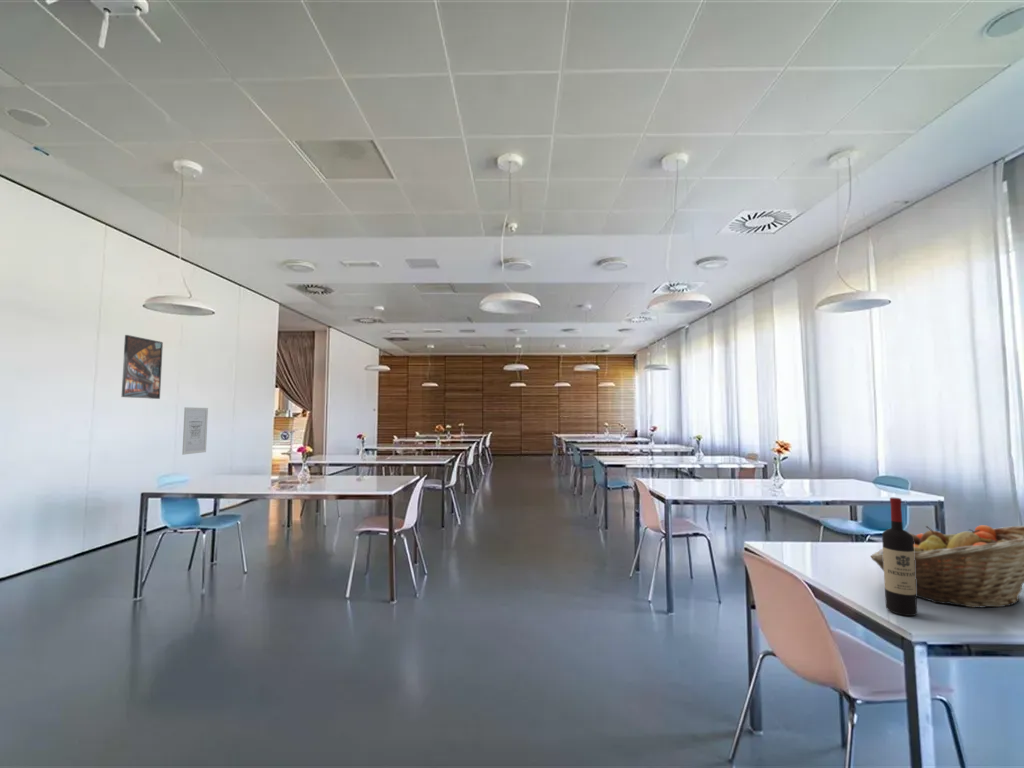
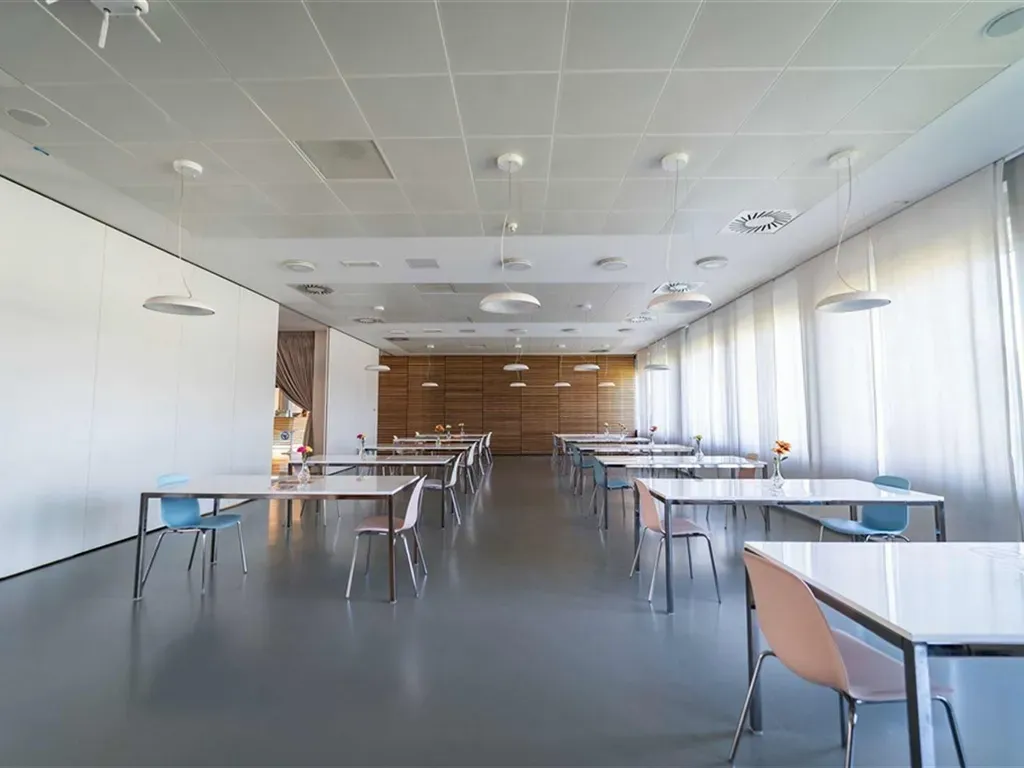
- fruit basket (957, 556)
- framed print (143, 368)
- wall art (195, 430)
- wine bottle (898, 554)
